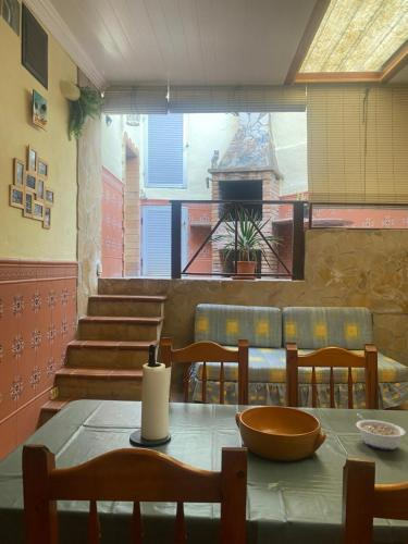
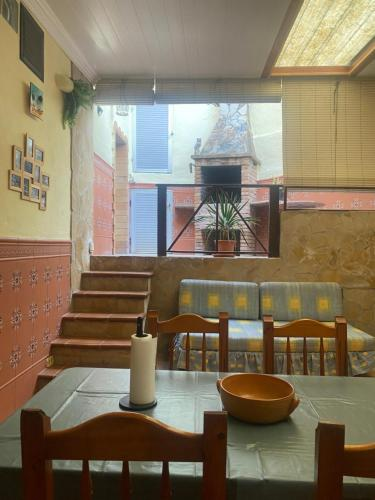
- legume (378, 433)
